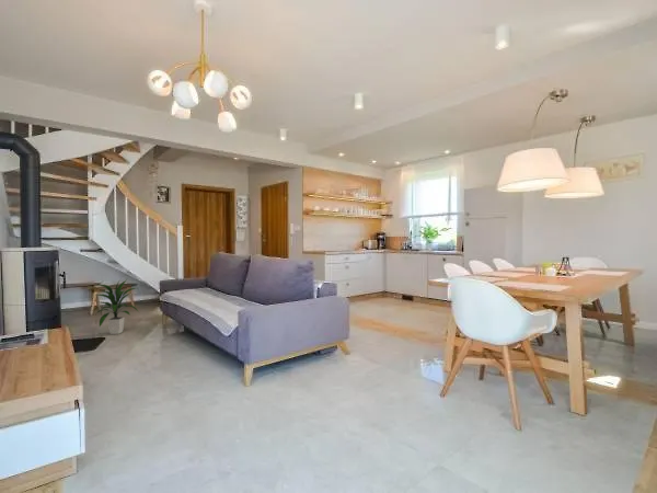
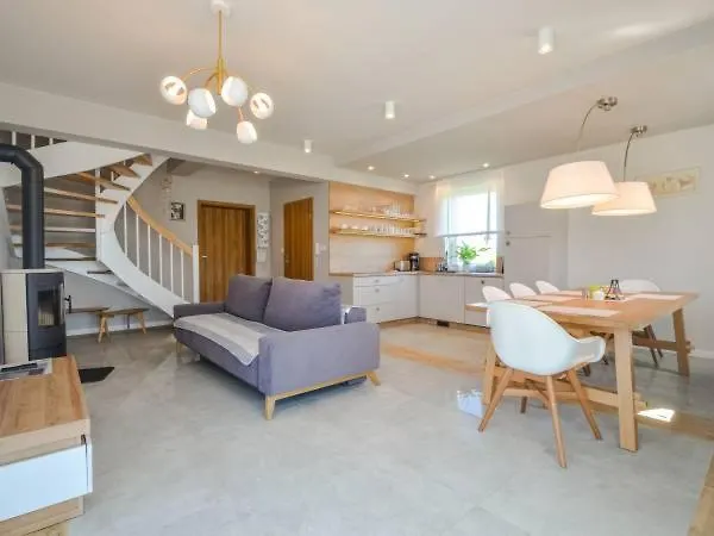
- indoor plant (113, 306)
